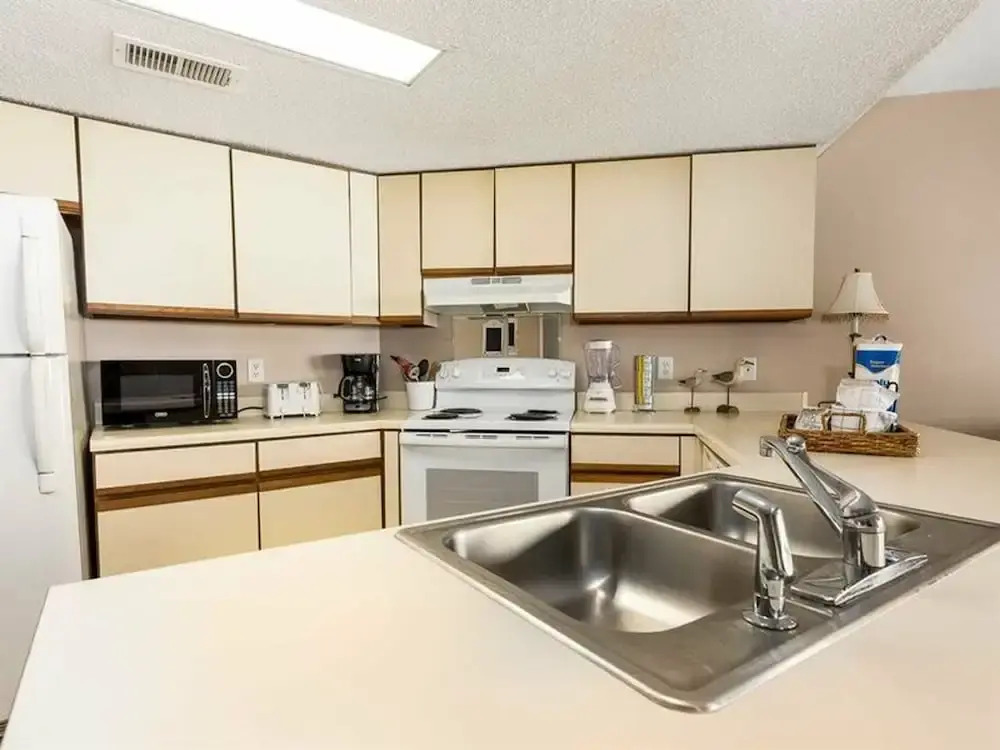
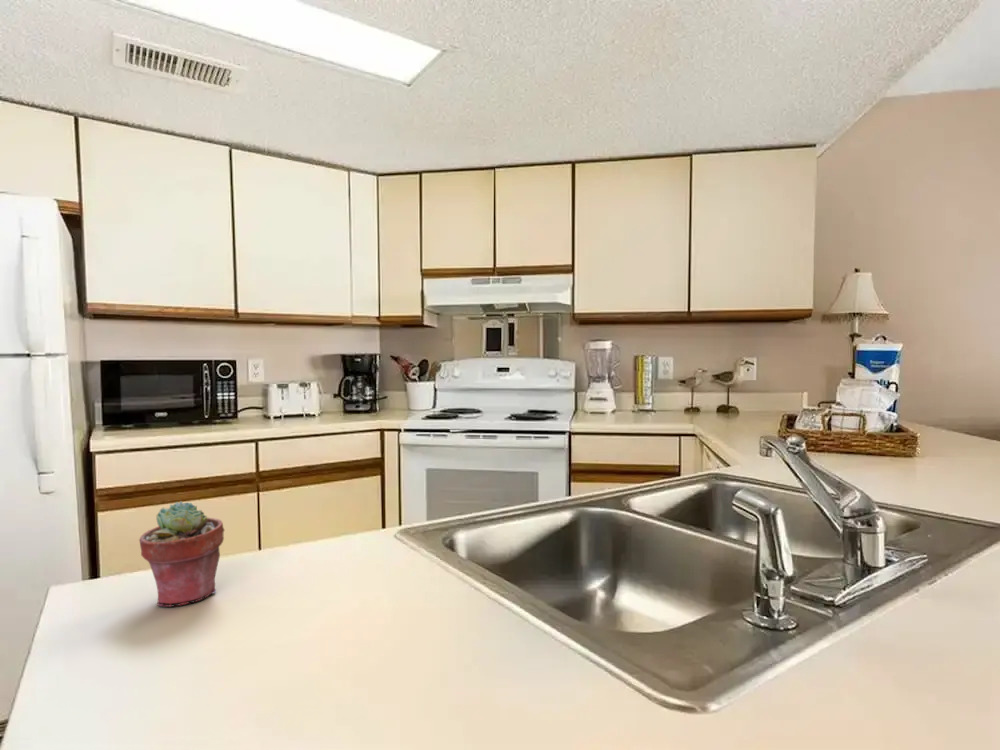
+ potted succulent (183, 548)
